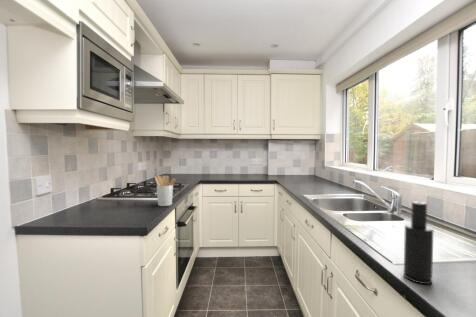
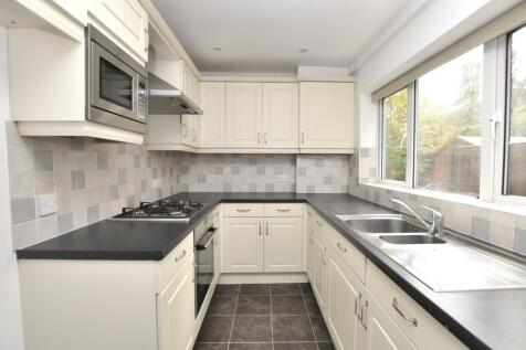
- utensil holder (164, 189)
- soap dispenser (418, 240)
